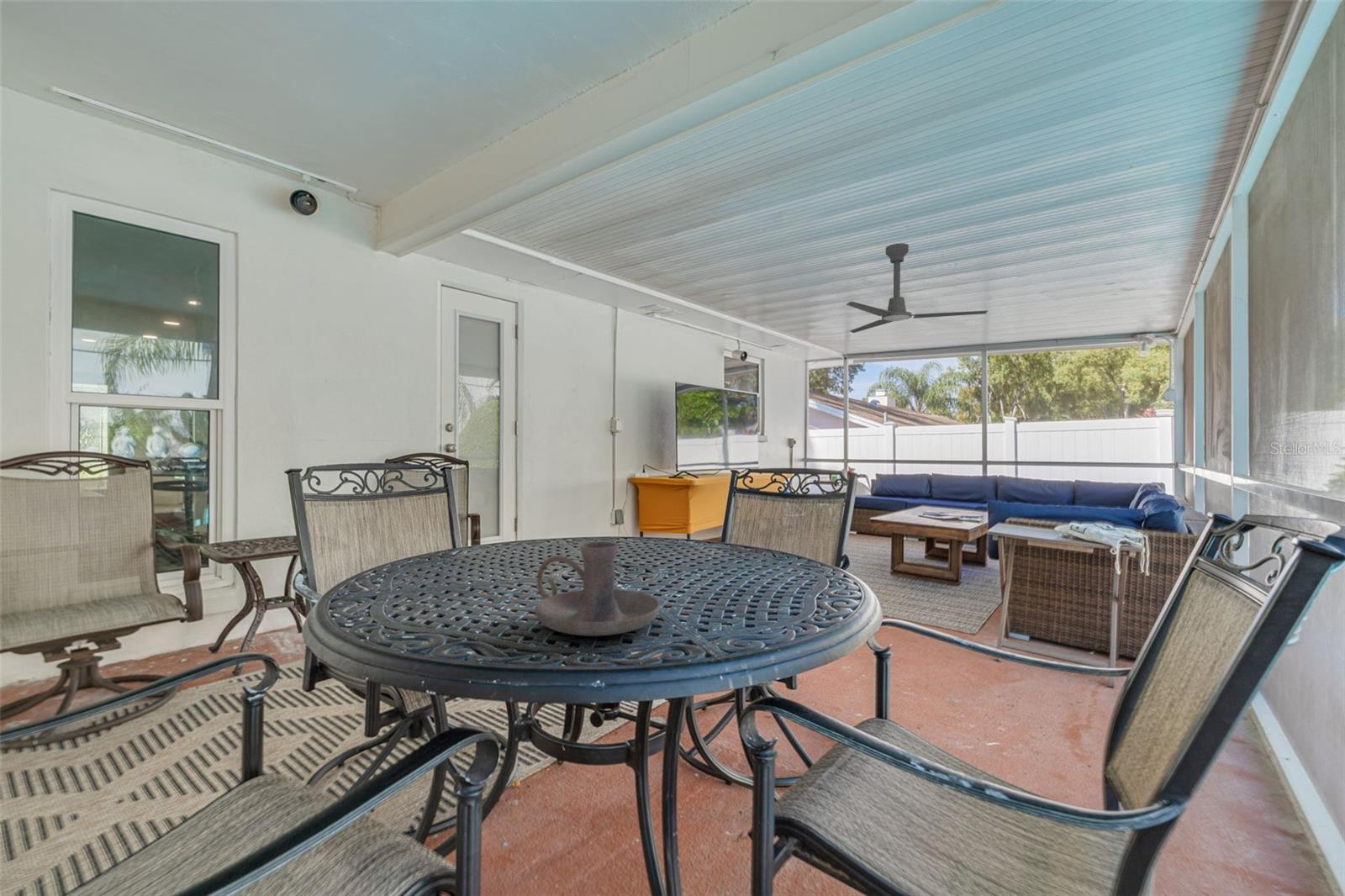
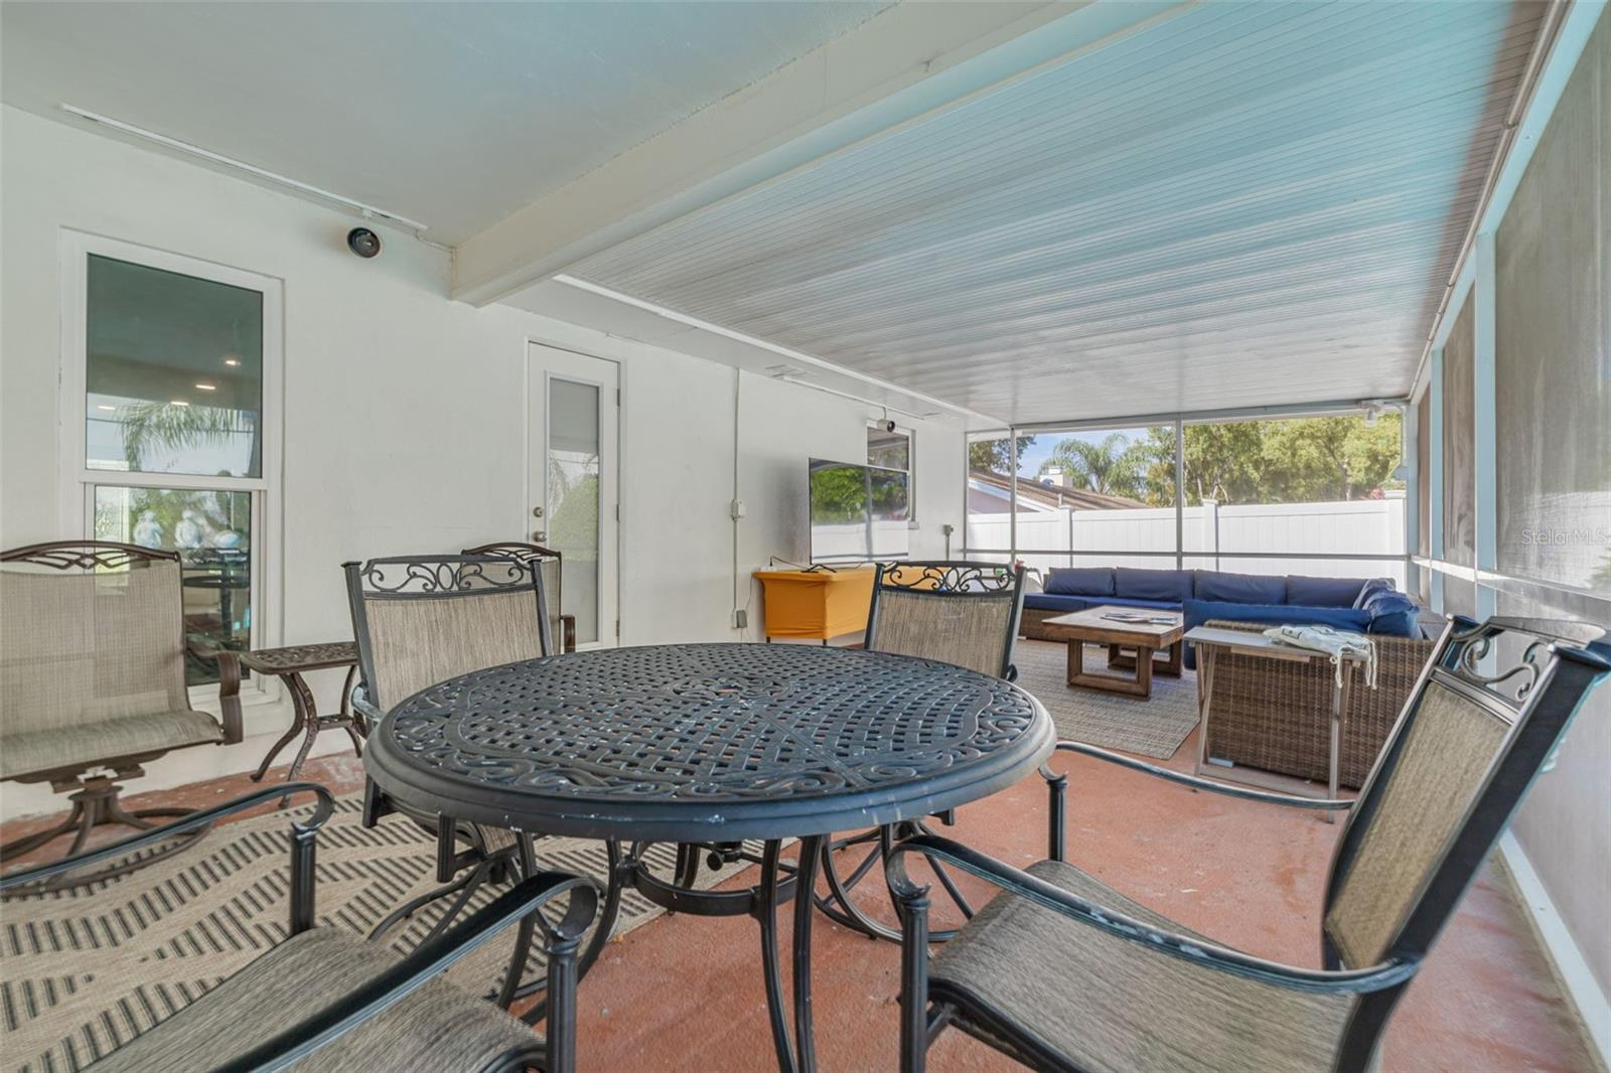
- ceiling fan (899, 281)
- candle holder (588, 583)
